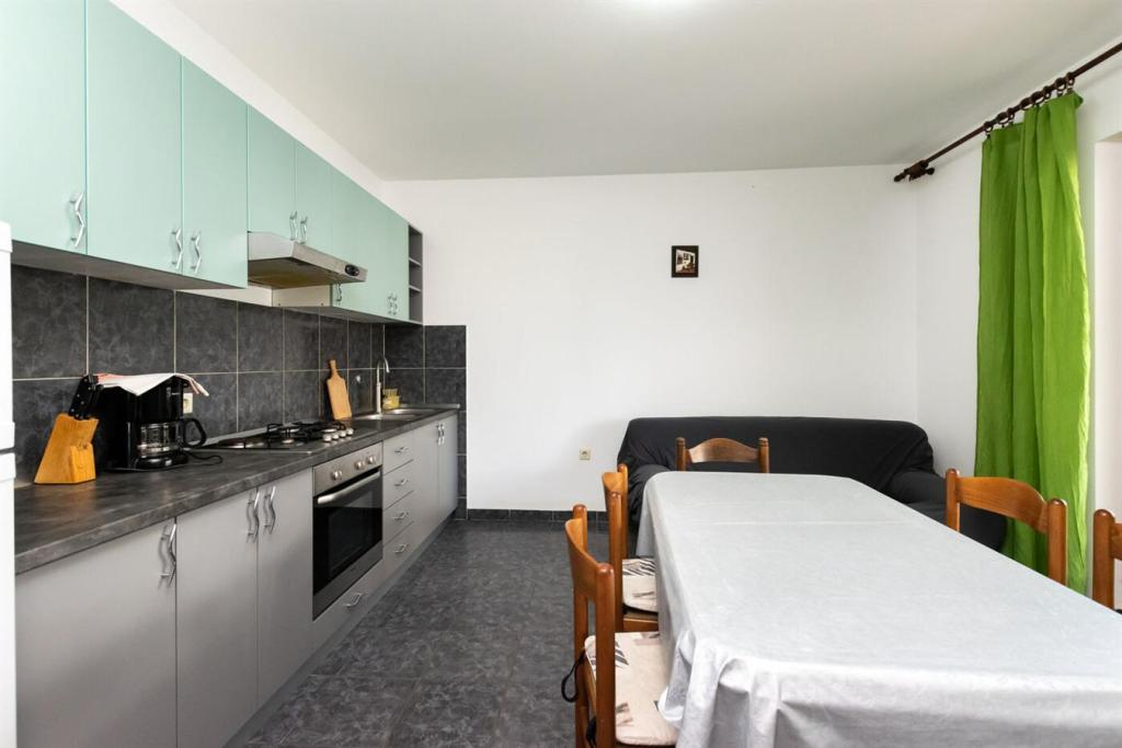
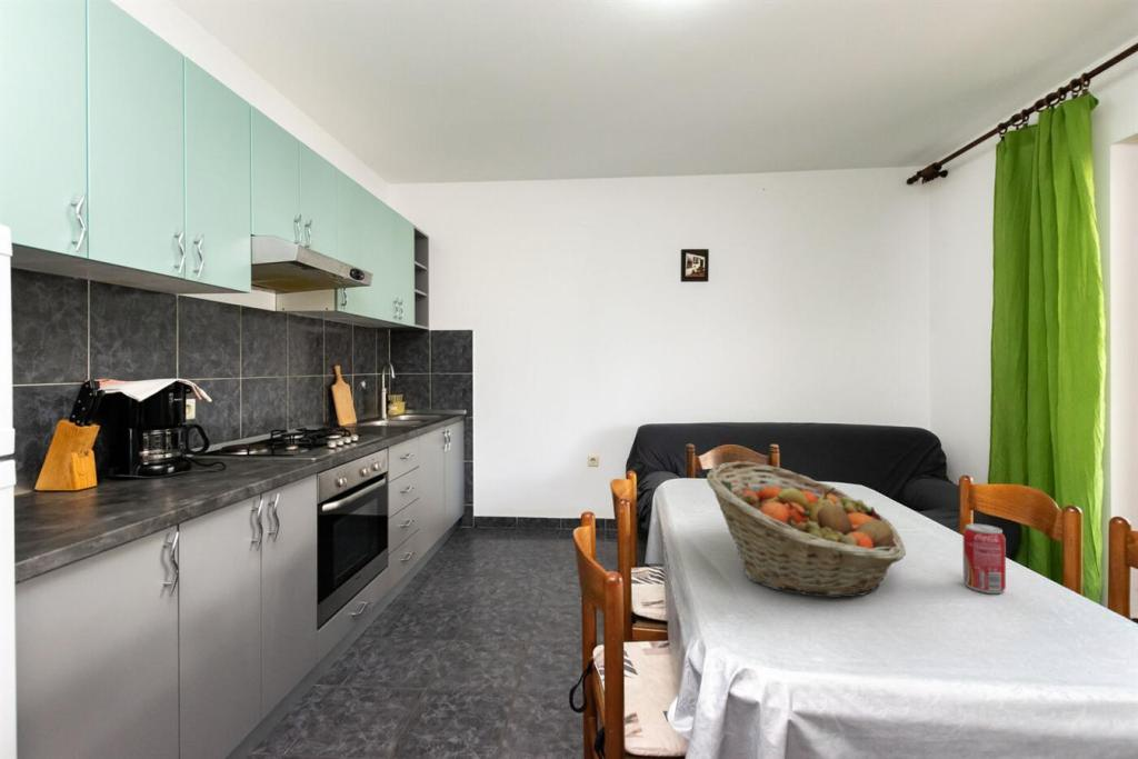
+ fruit basket (800, 519)
+ beverage can (984, 557)
